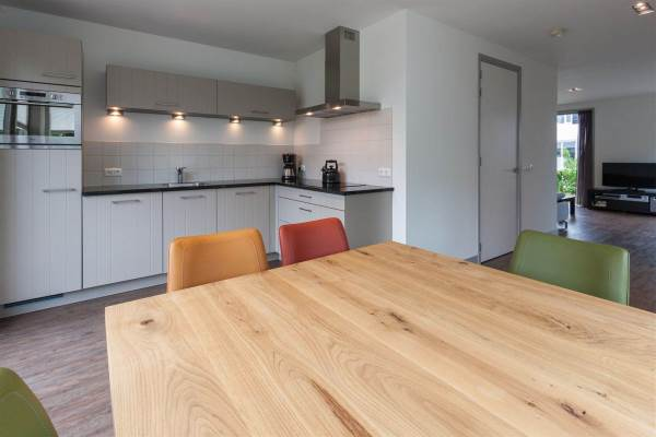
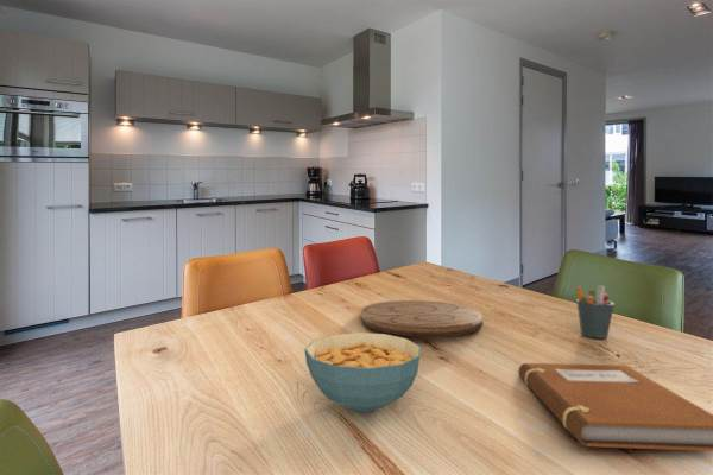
+ notebook (602, 397)
+ pen holder (594, 309)
+ cereal bowl (362, 375)
+ cutting board (419, 316)
